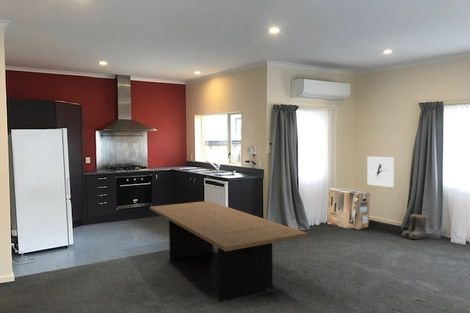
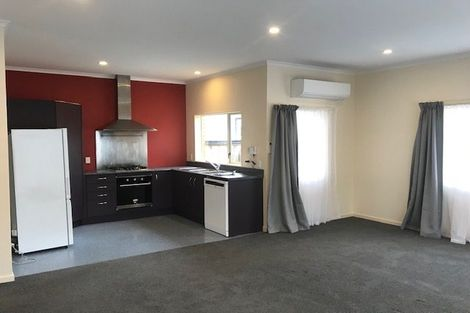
- dining table (215, 245)
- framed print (380, 171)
- cardboard box (347, 207)
- boots (414, 226)
